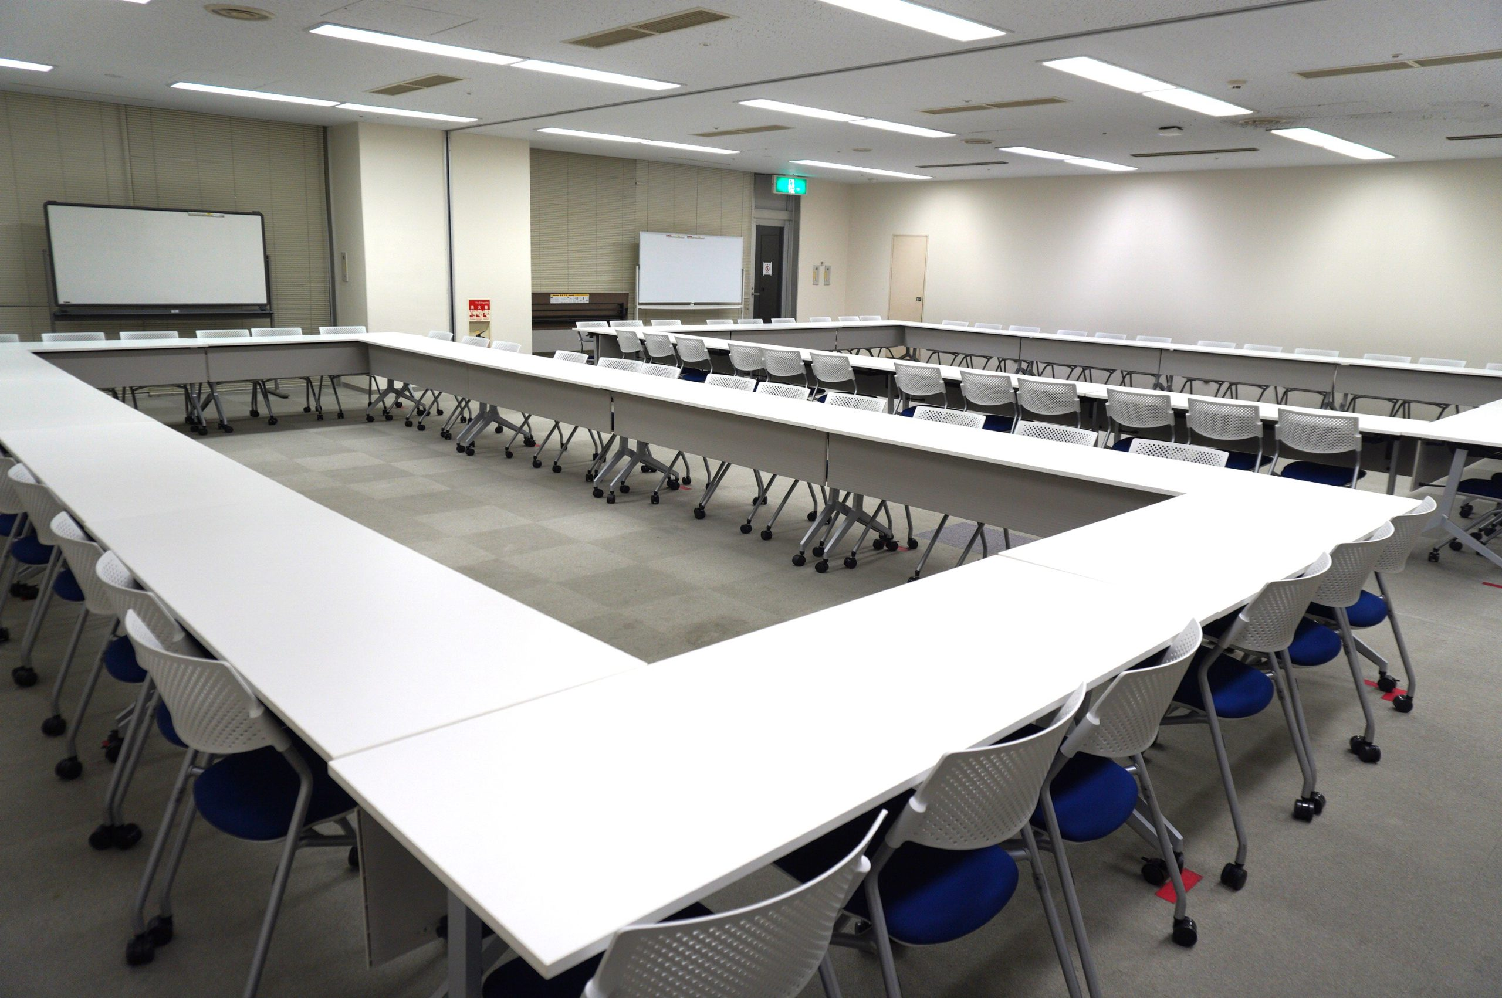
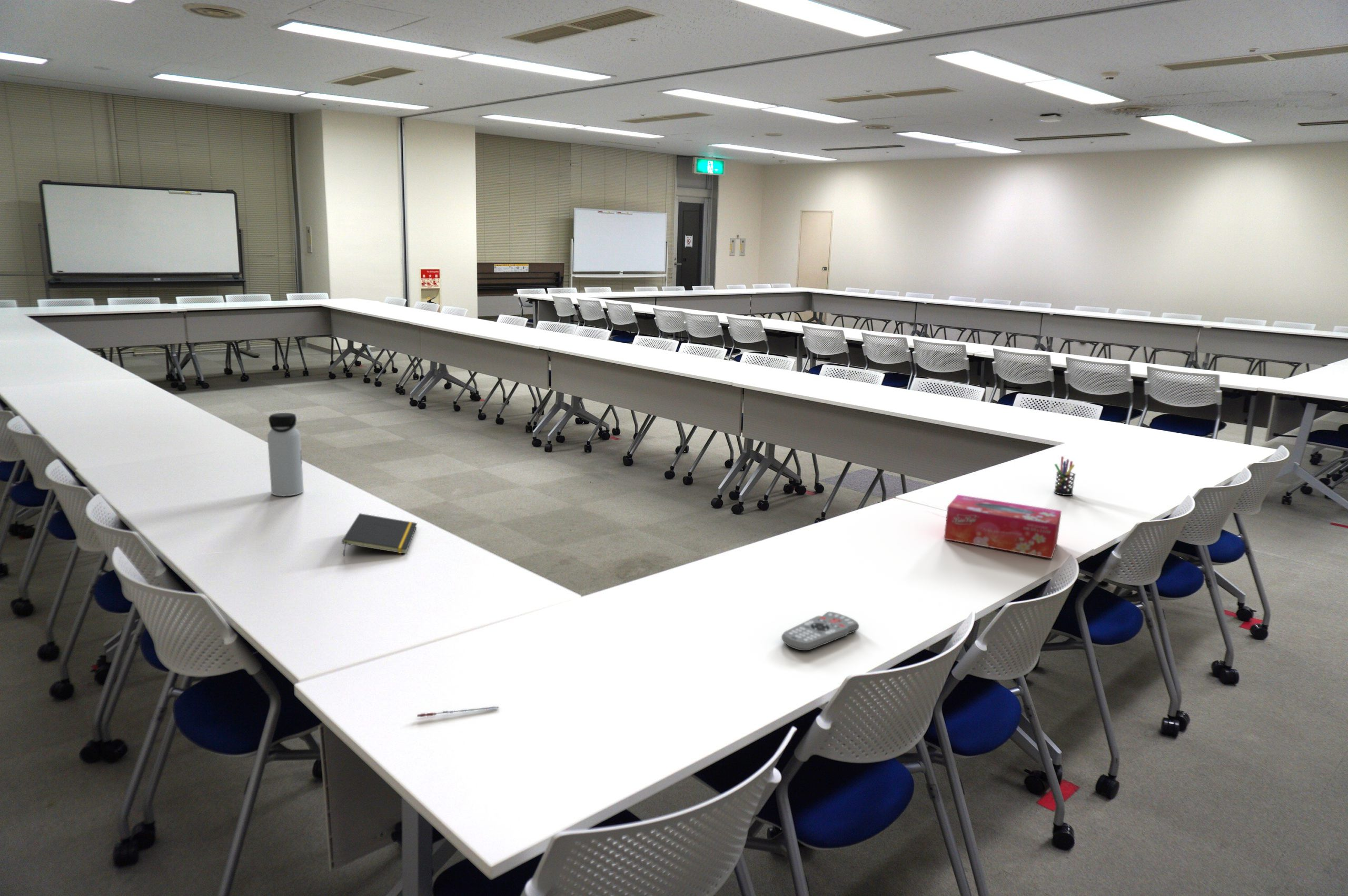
+ notepad (381, 533)
+ pen (458, 711)
+ remote control (819, 631)
+ water bottle (285, 454)
+ pen holder (1063, 475)
+ tissue box (1002, 525)
